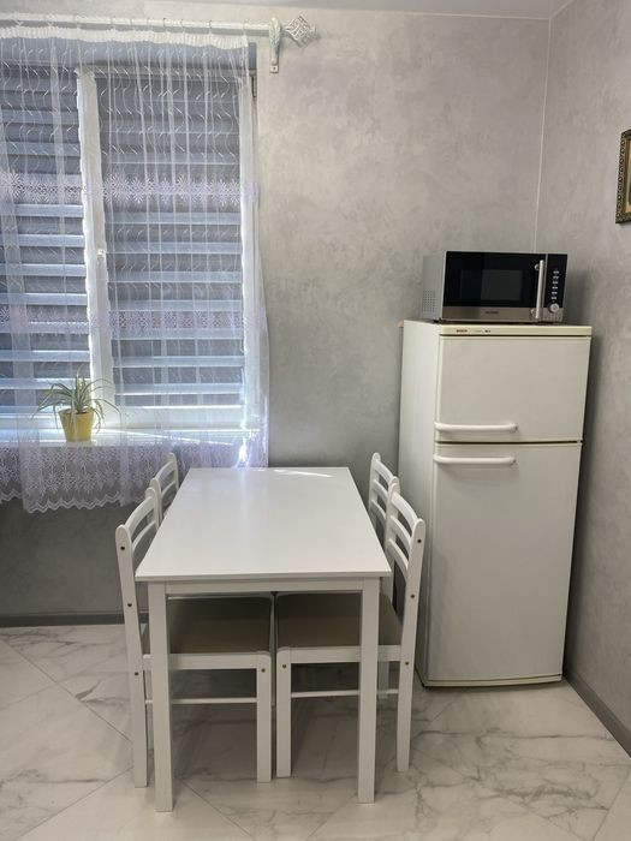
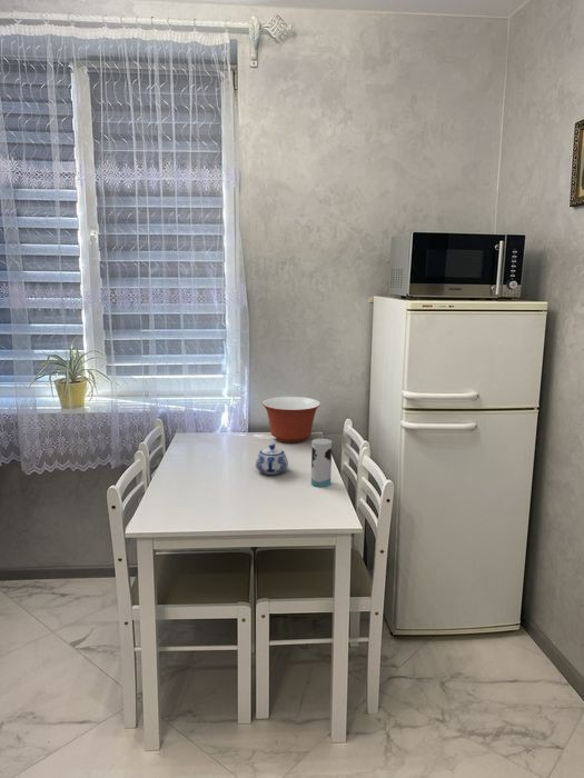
+ mixing bowl (290, 420)
+ teapot (271, 457)
+ cup (320, 462)
